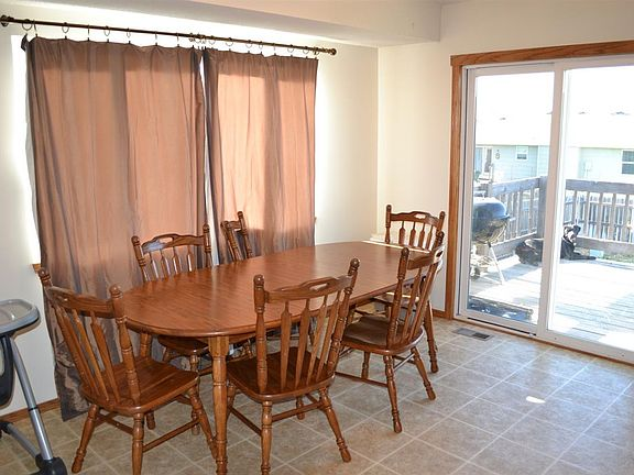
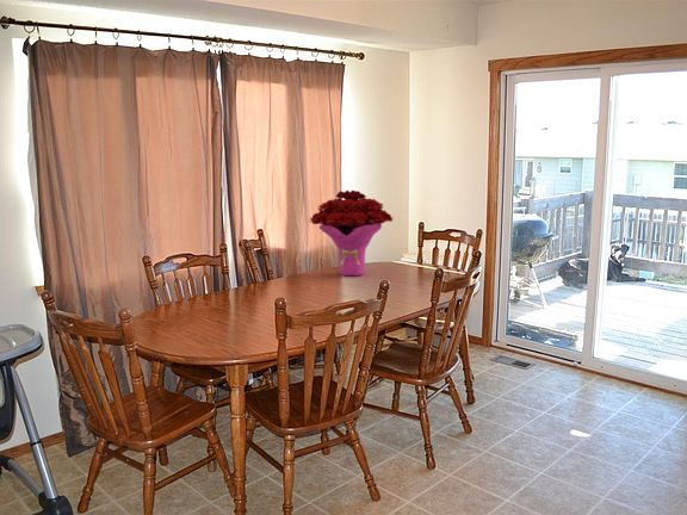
+ flower bouquet (351, 232)
